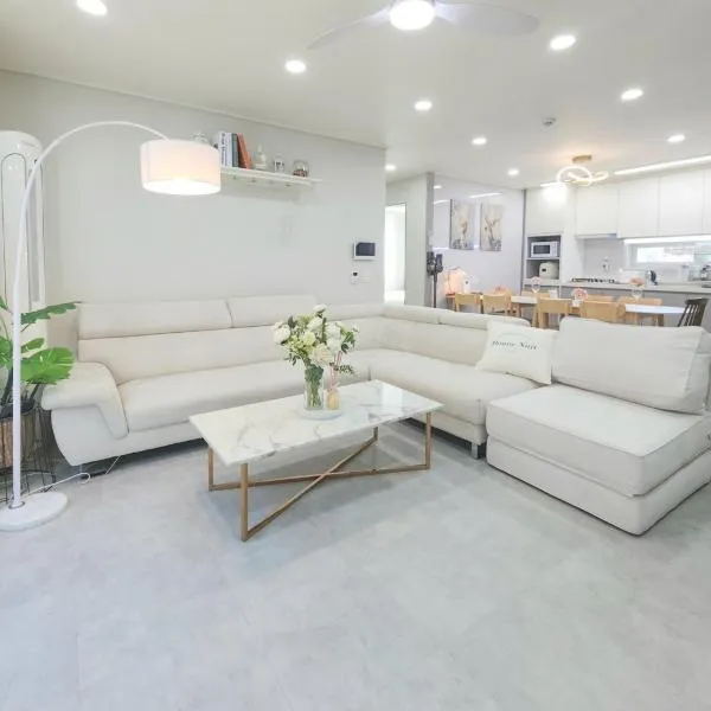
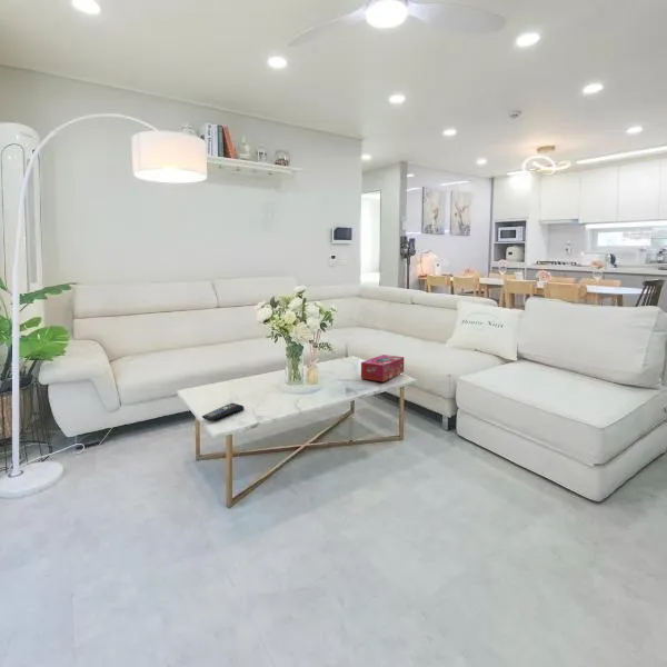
+ remote control (223, 411)
+ tissue box (382, 367)
